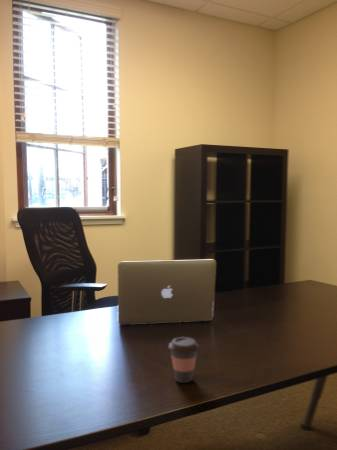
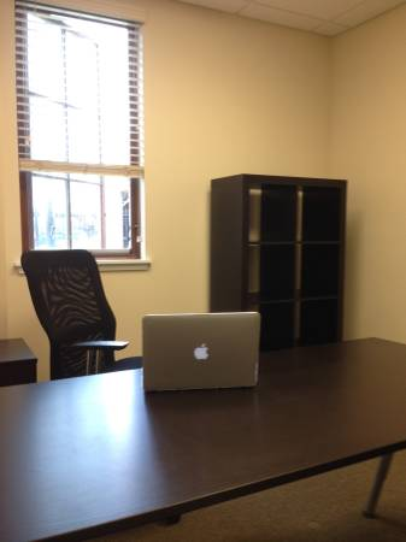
- coffee cup (183, 360)
